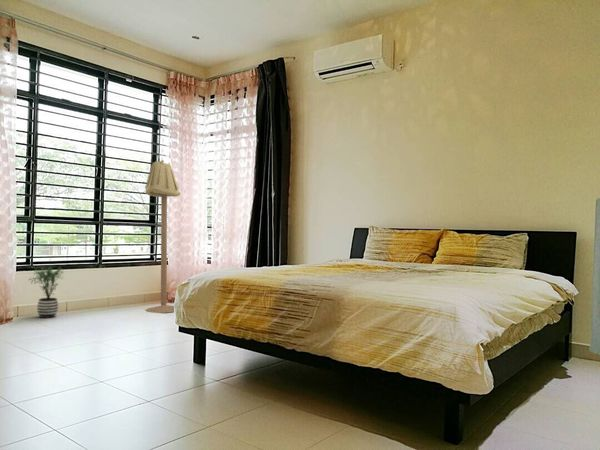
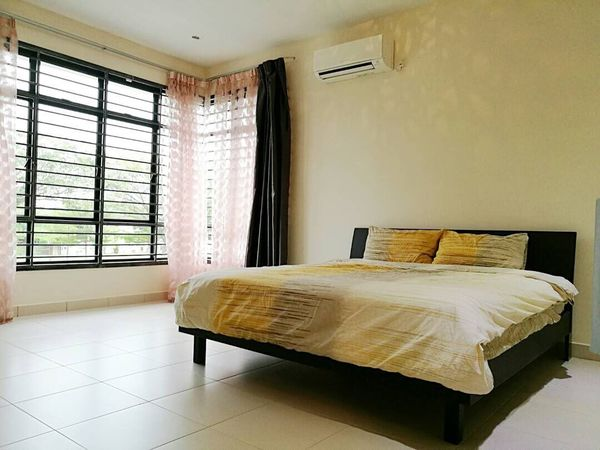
- potted plant (47, 291)
- floor lamp (162, 235)
